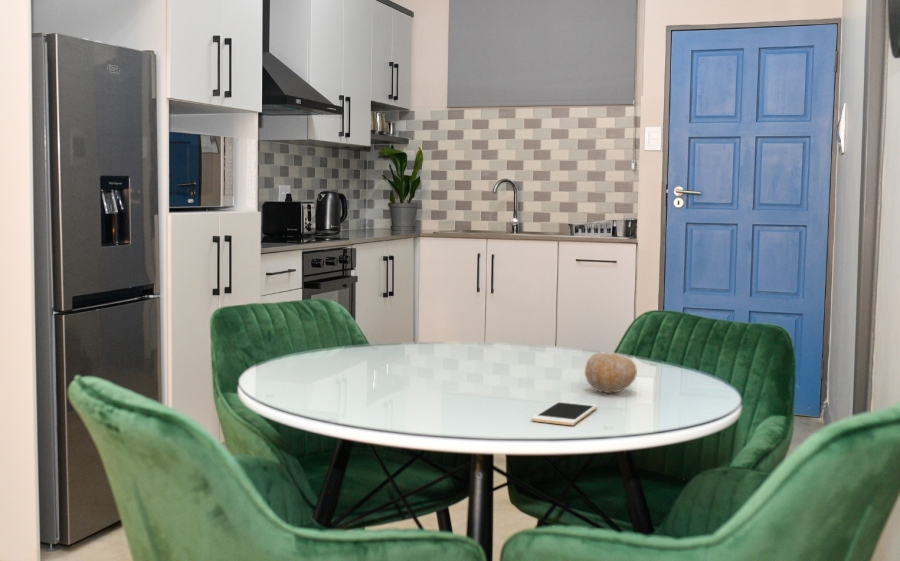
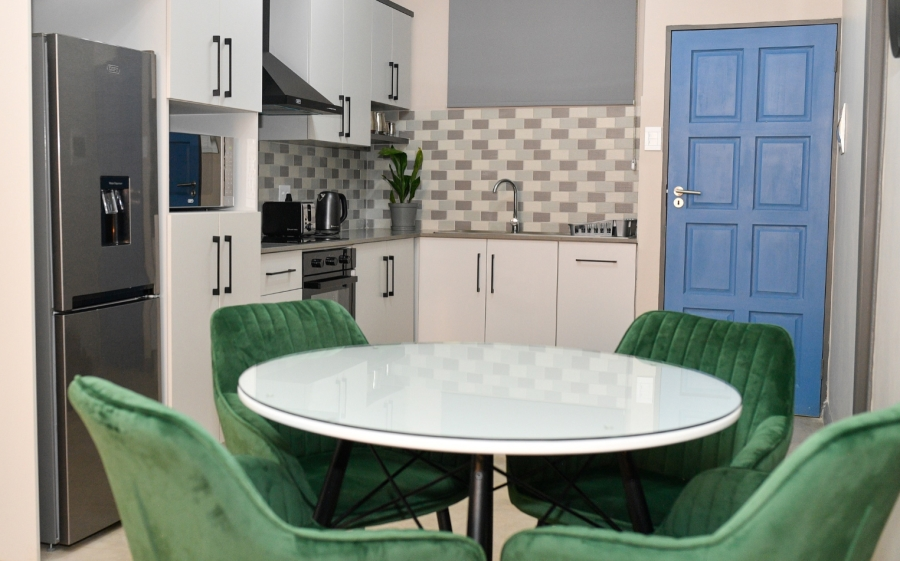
- cell phone (565, 412)
- fruit (610, 373)
